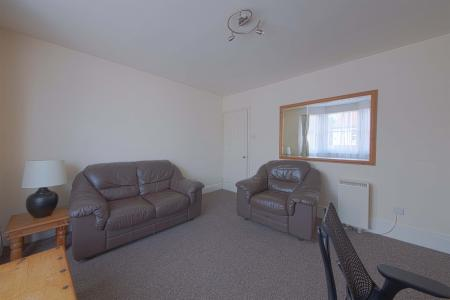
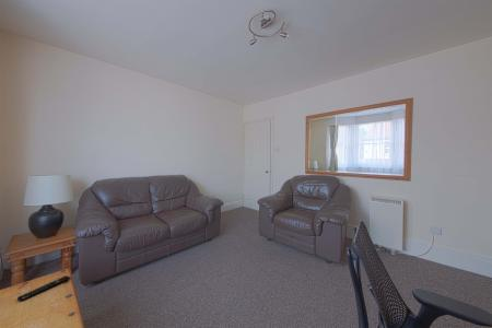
+ remote control (45, 288)
